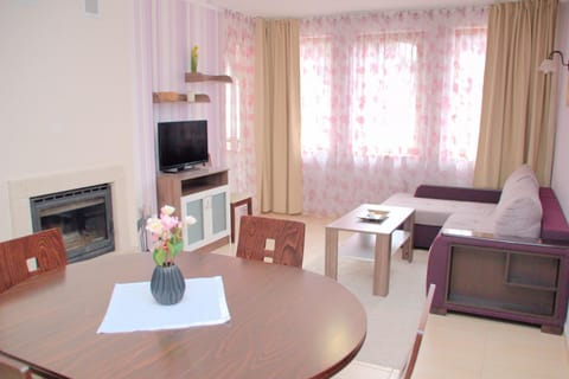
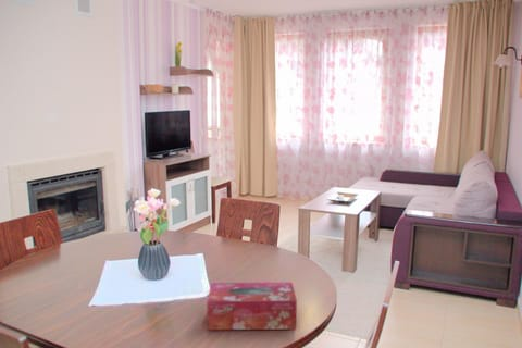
+ tissue box (251, 304)
